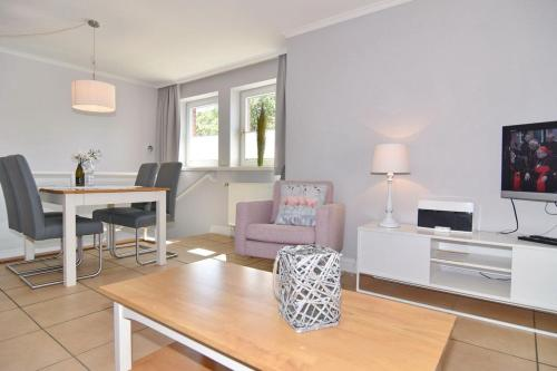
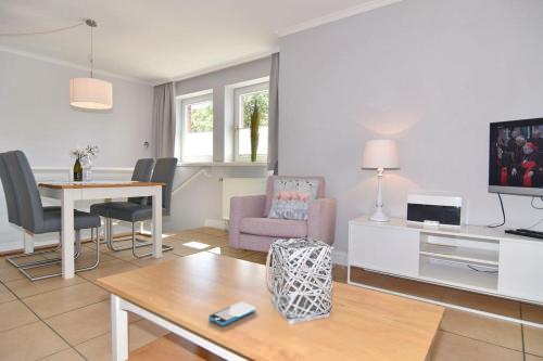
+ smartphone (232, 312)
